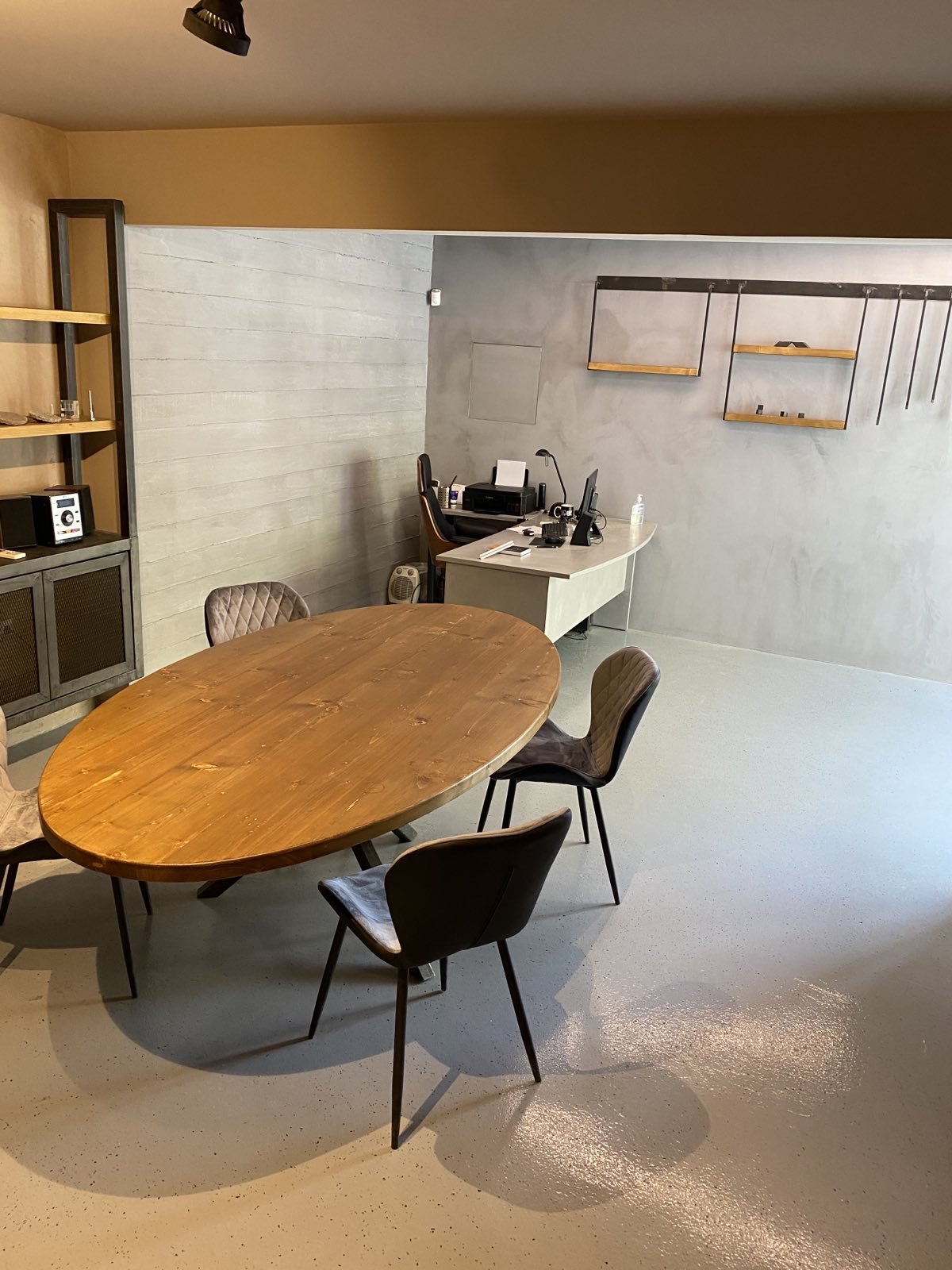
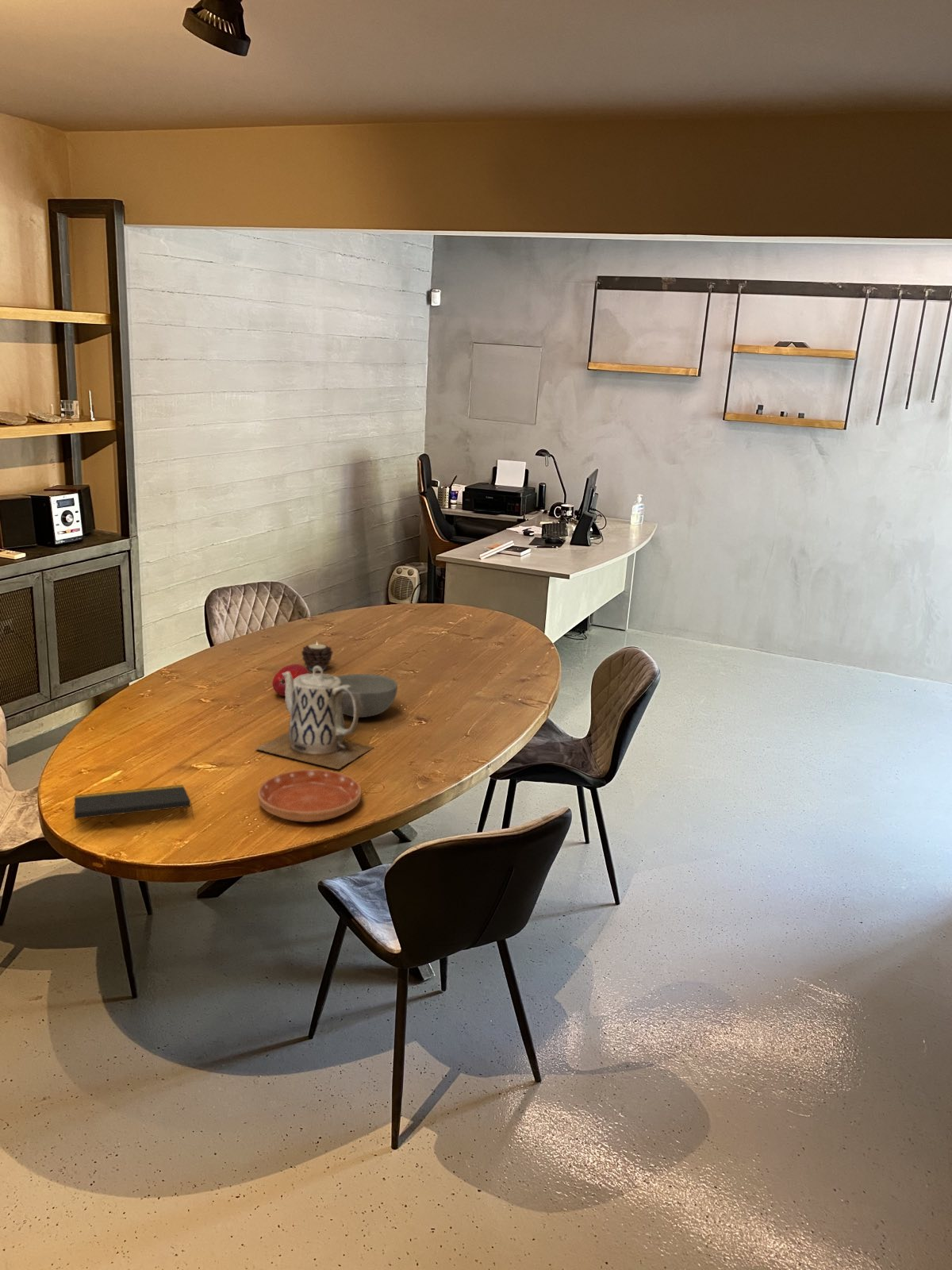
+ notepad (132, 801)
+ candle (317, 655)
+ fruit (293, 679)
+ teapot (316, 708)
+ saucer (309, 796)
+ bowl (361, 698)
